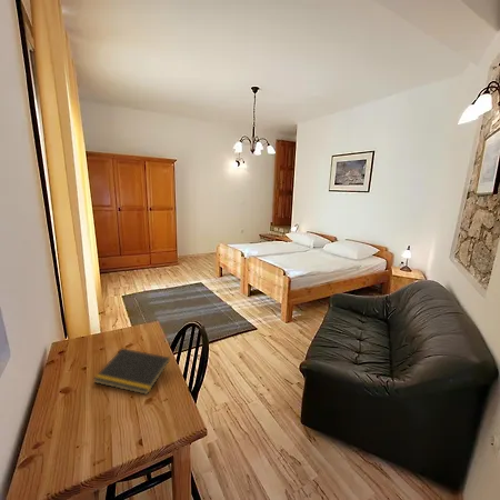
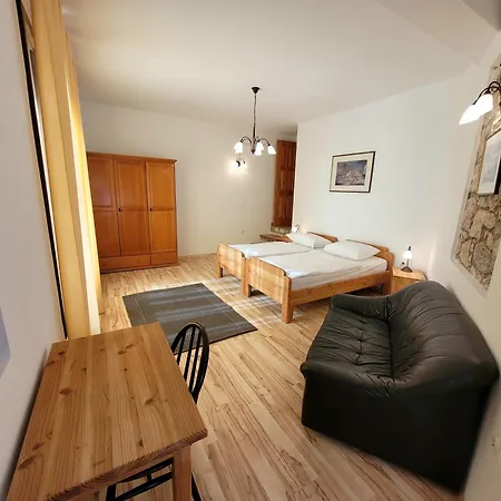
- notepad (133, 369)
